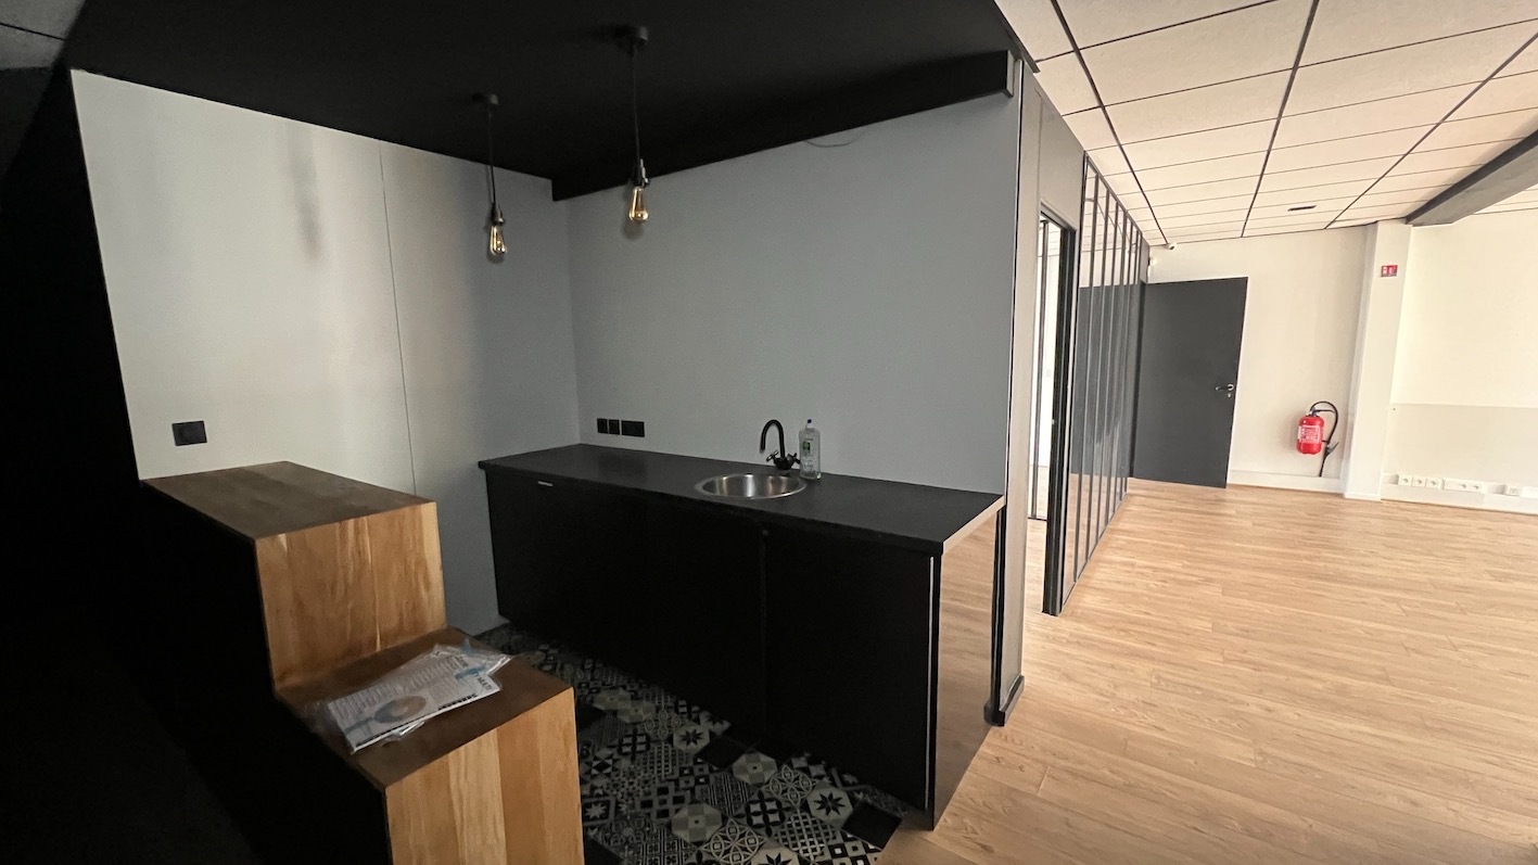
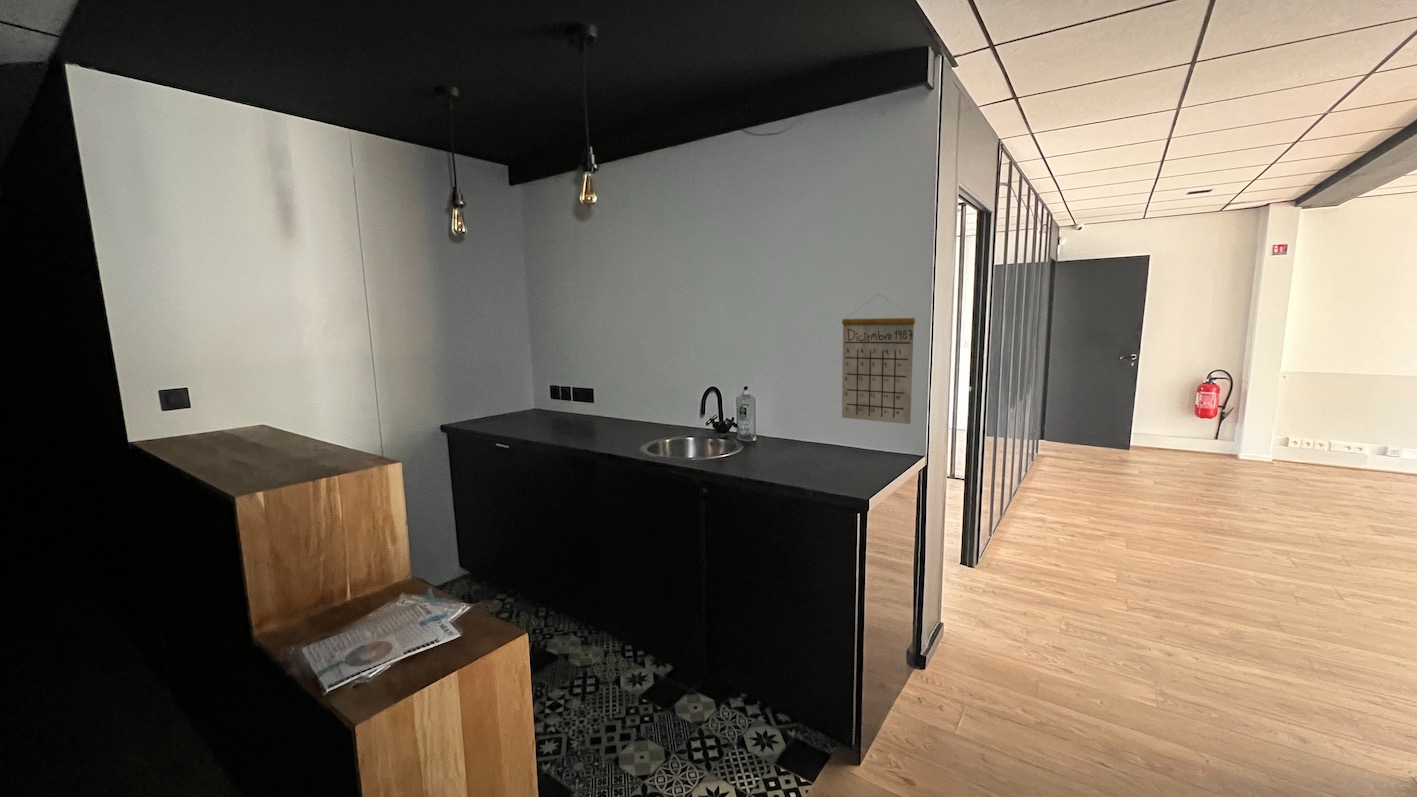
+ calendar (876, 358)
